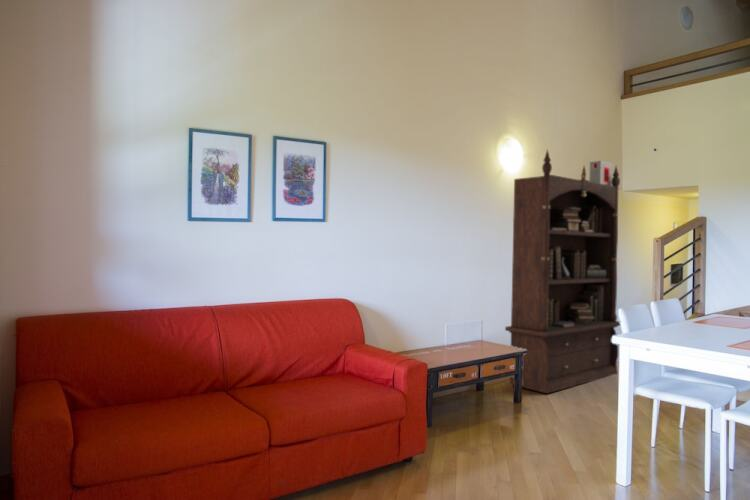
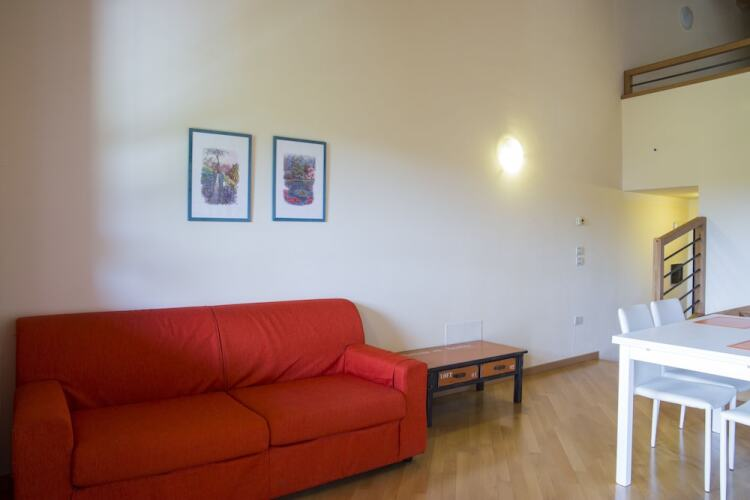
- bookcase (568, 269)
- decorative box (600, 175)
